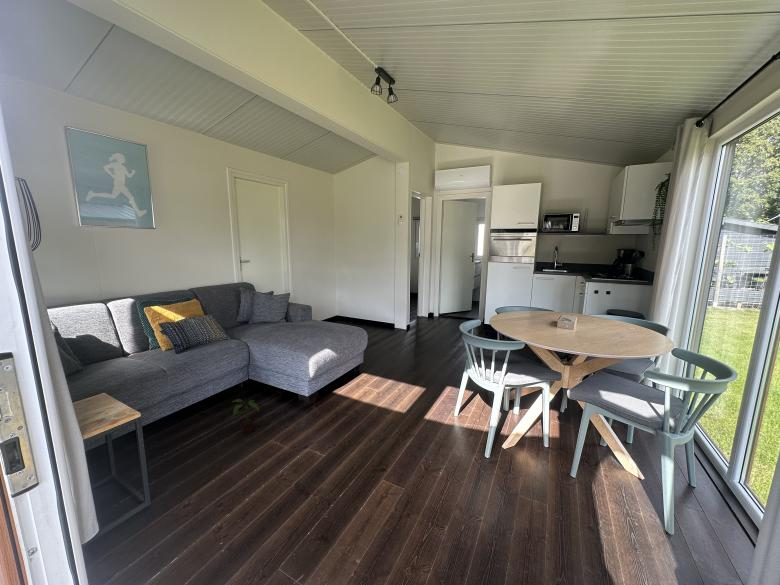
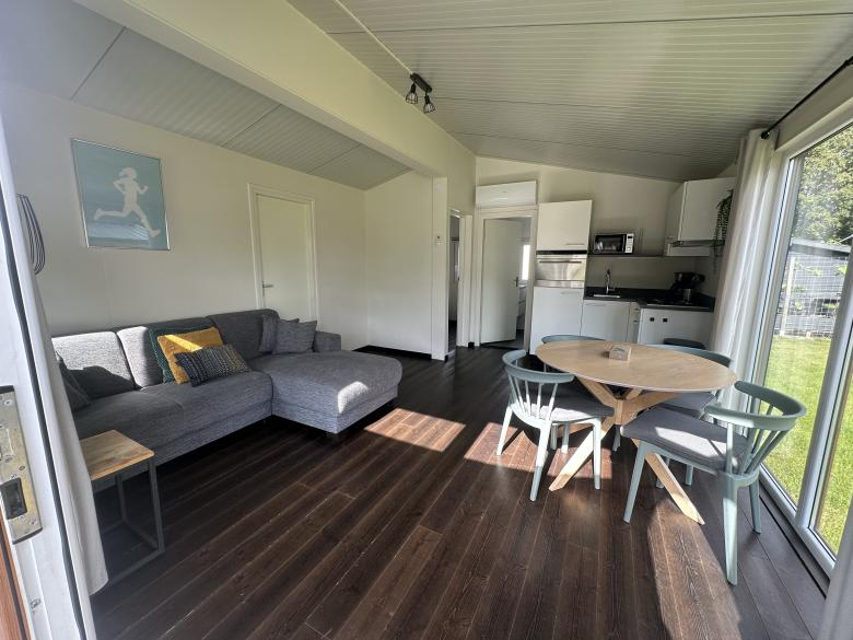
- potted plant (245, 416)
